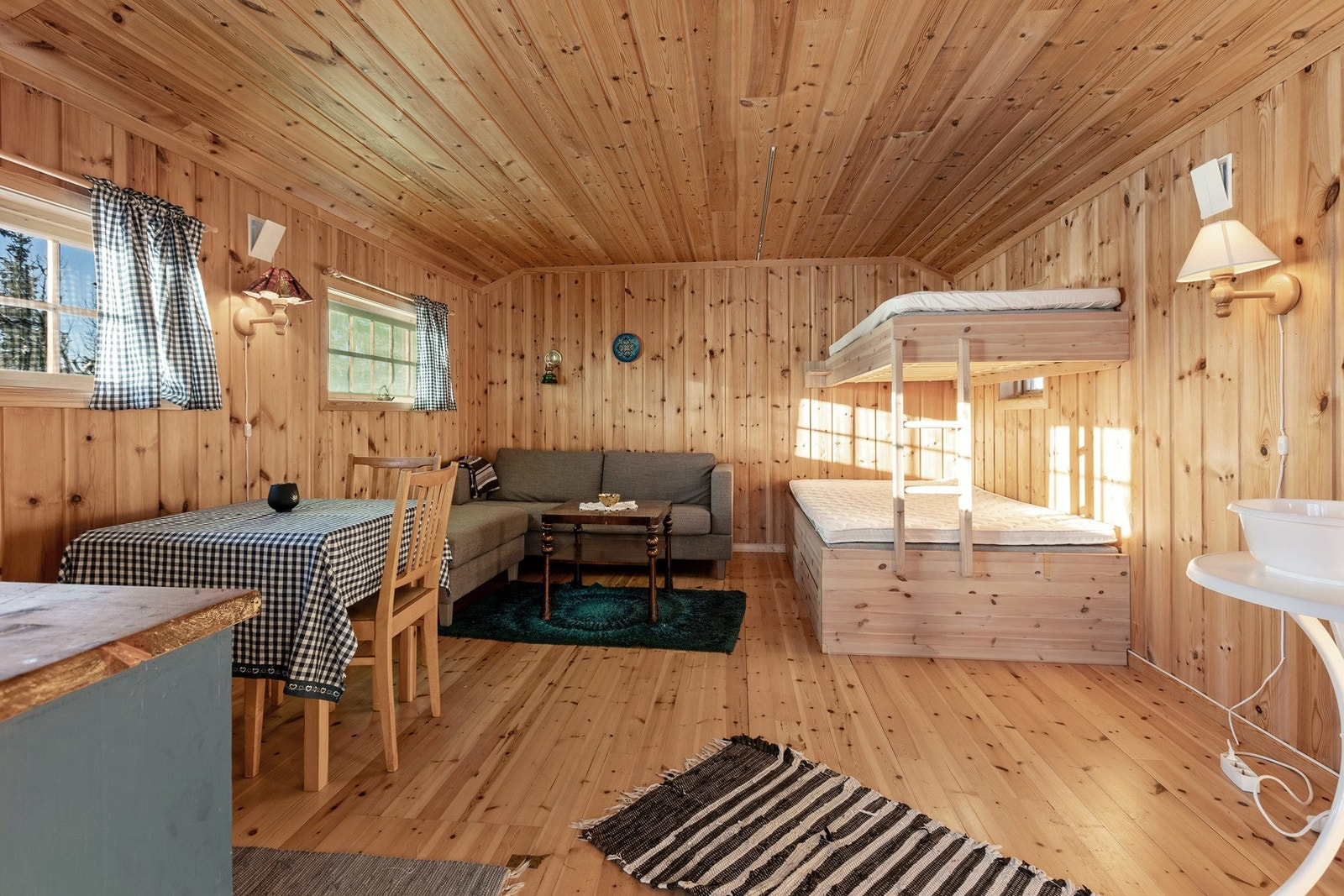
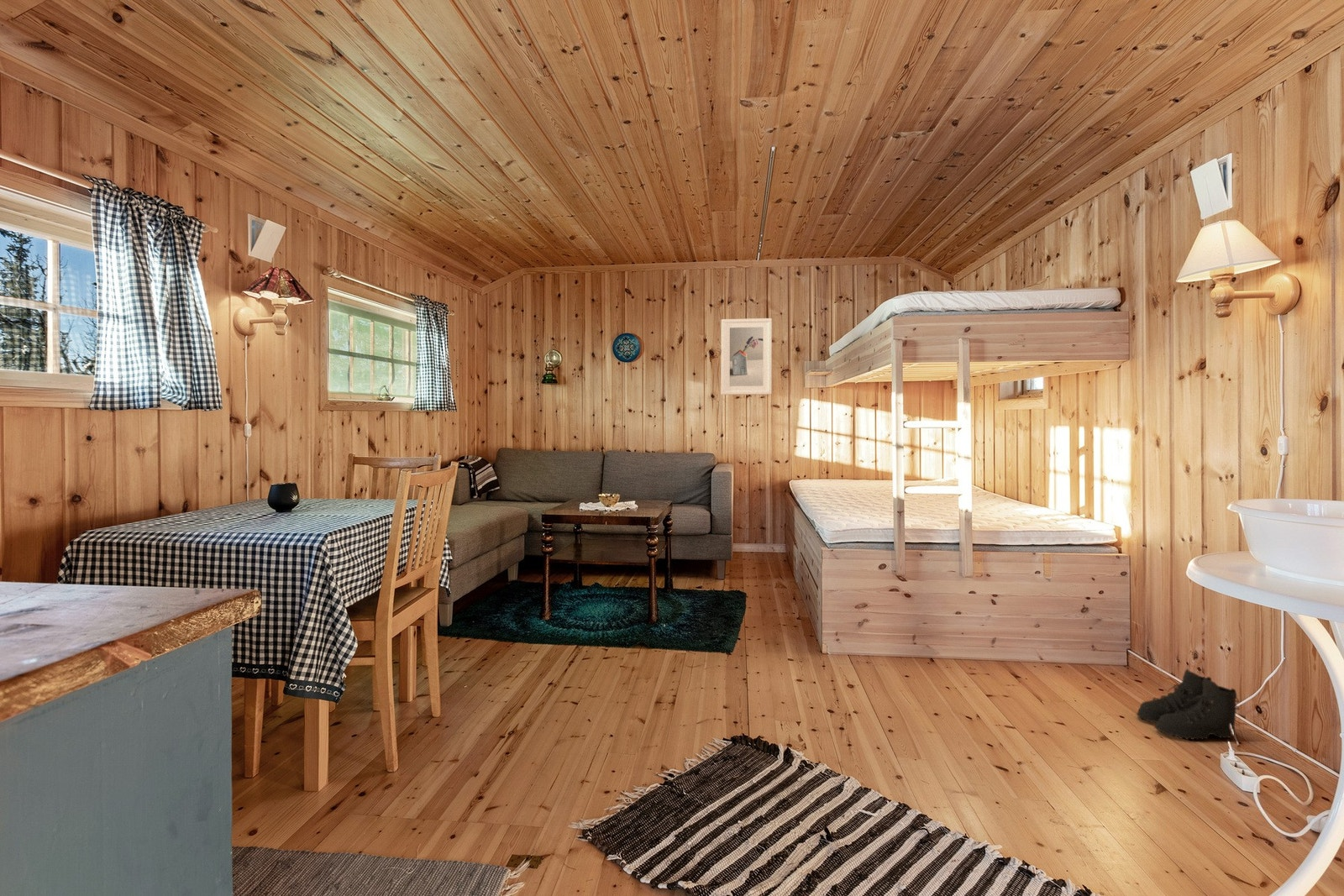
+ boots (1185, 700)
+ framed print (746, 356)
